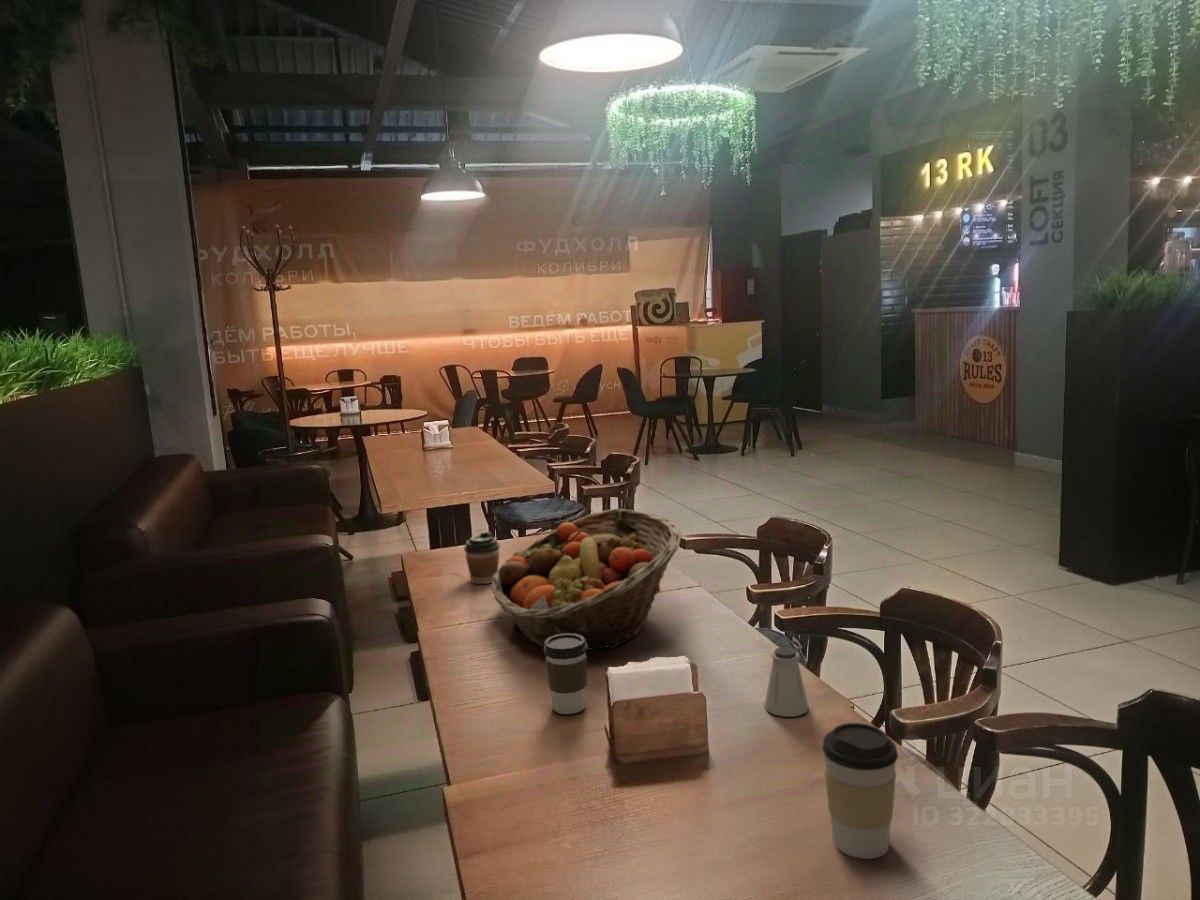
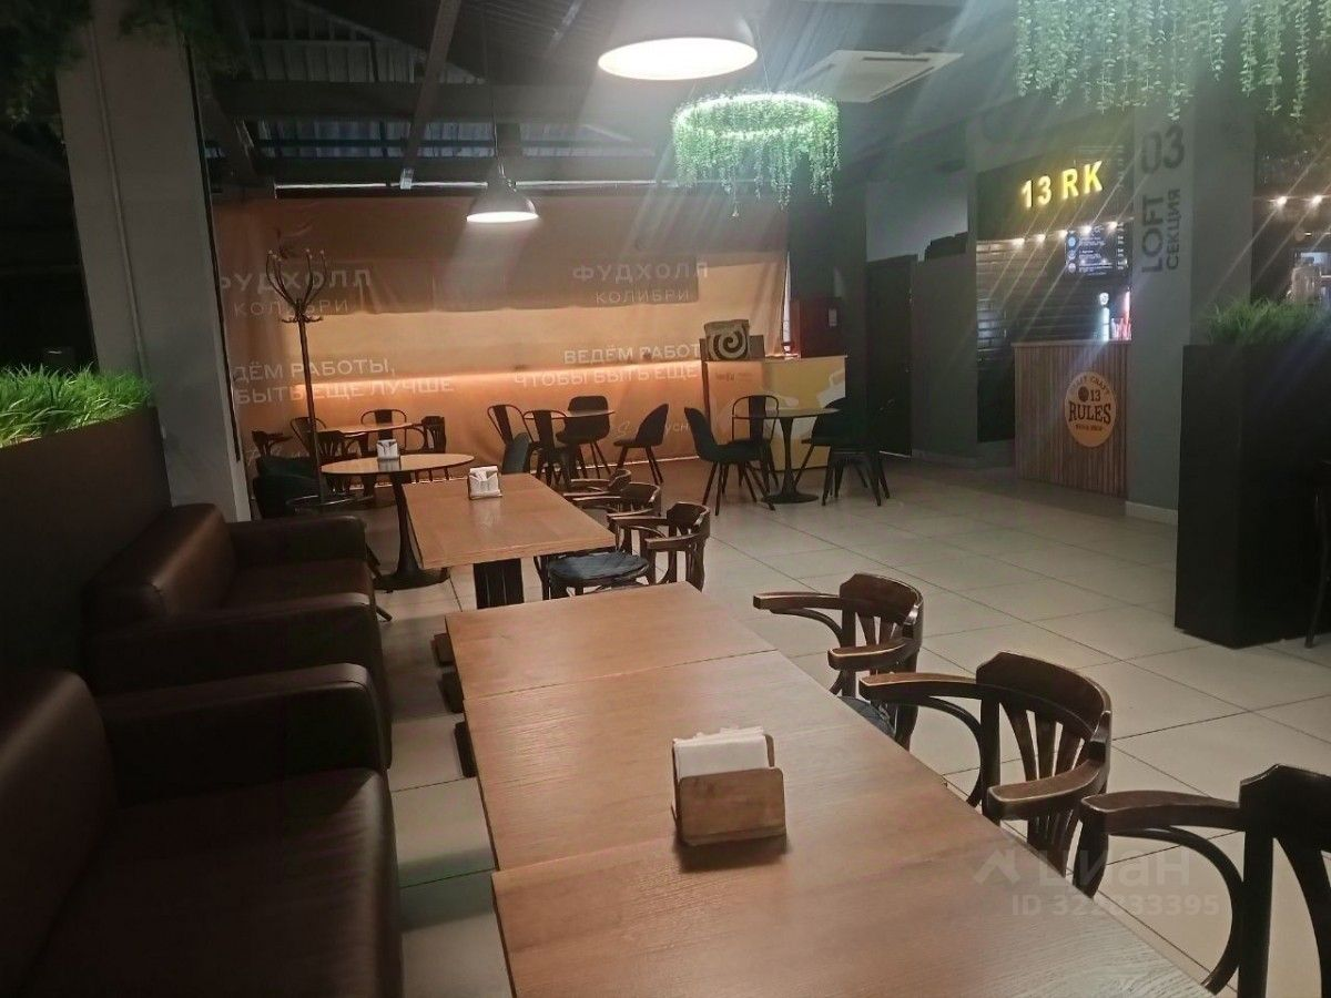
- coffee cup (567, 674)
- saltshaker (785, 678)
- fruit basket (585, 574)
- coffee cup (482, 557)
- coffee cup (860, 787)
